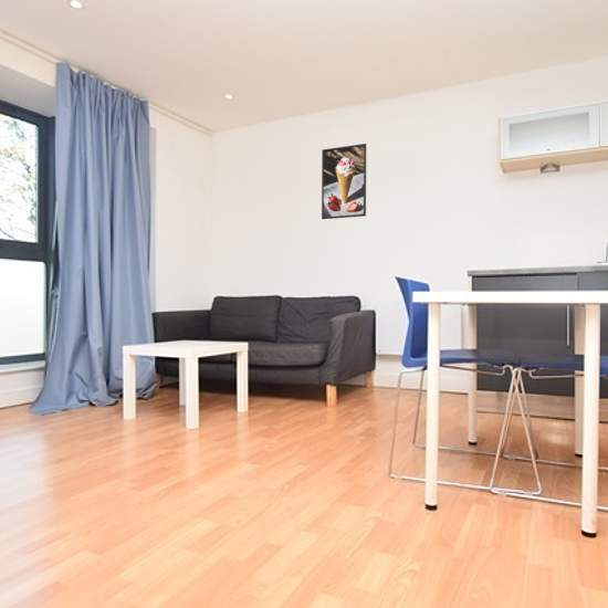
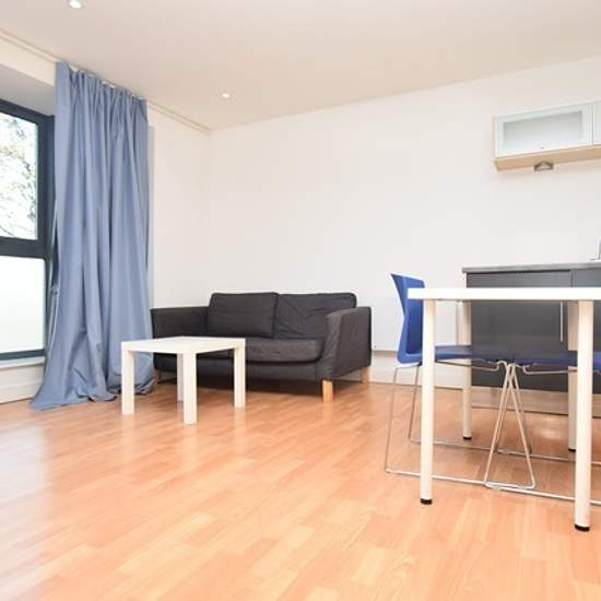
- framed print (343, 181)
